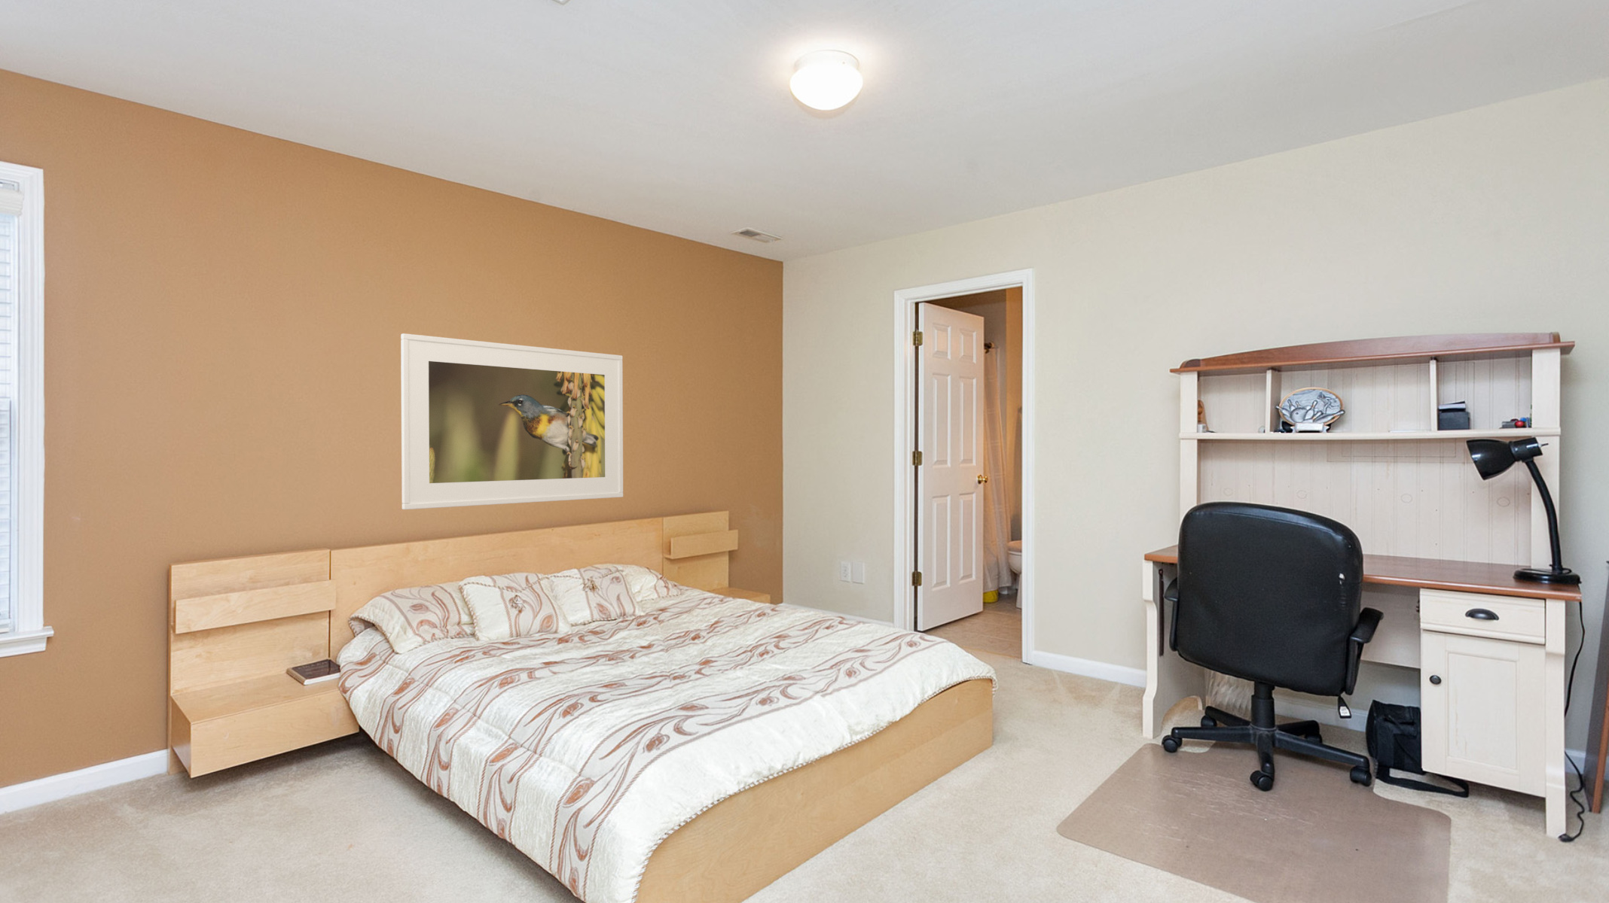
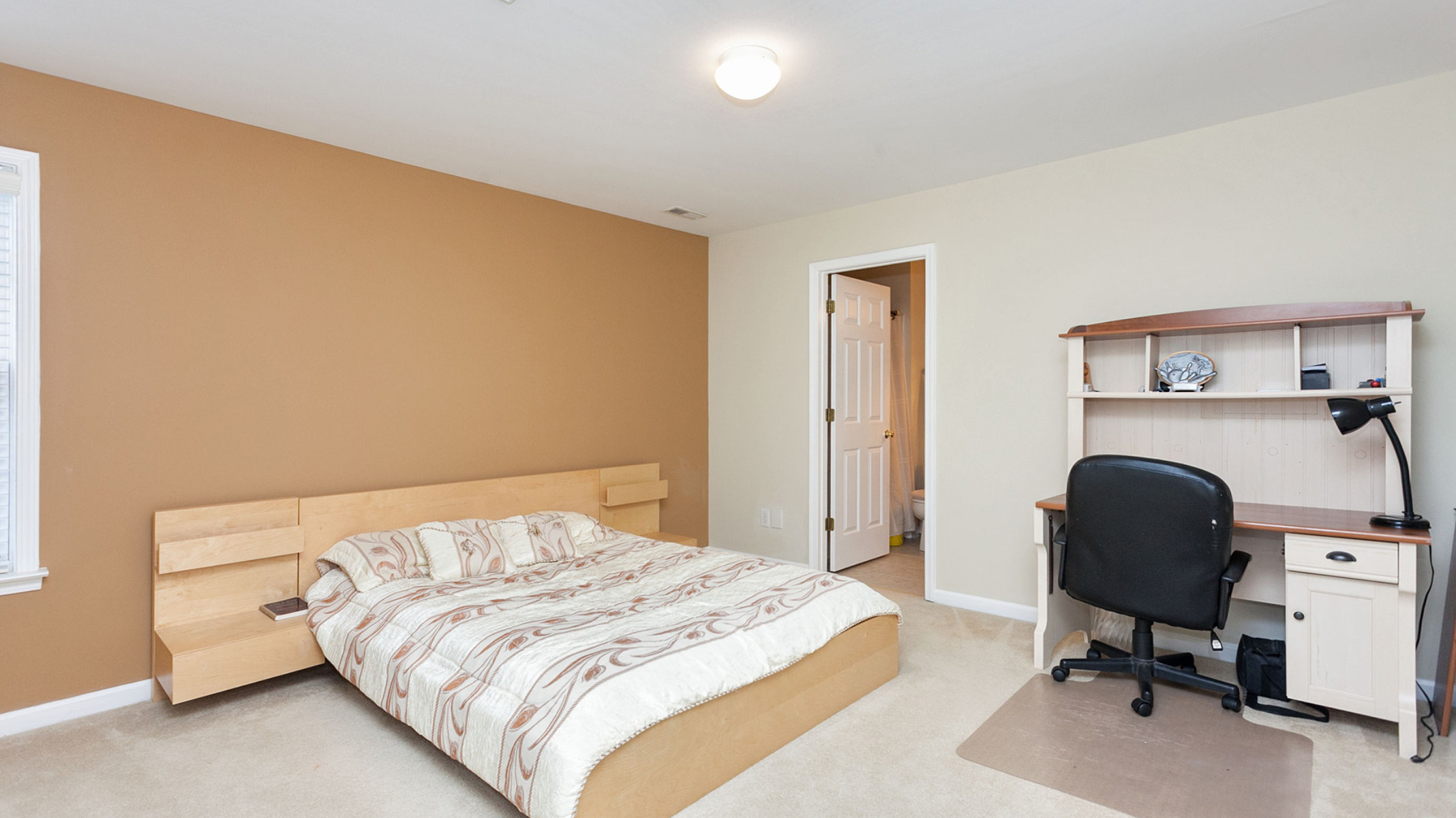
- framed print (524, 424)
